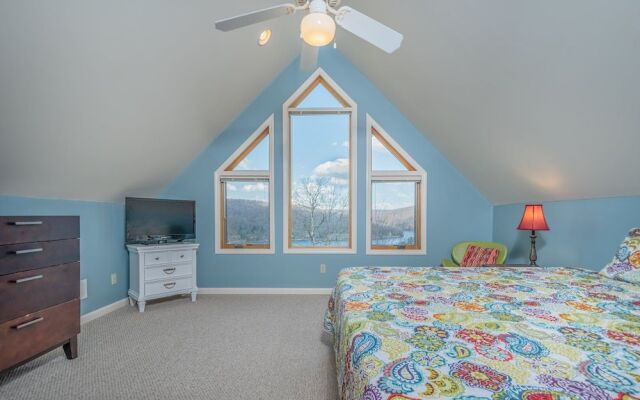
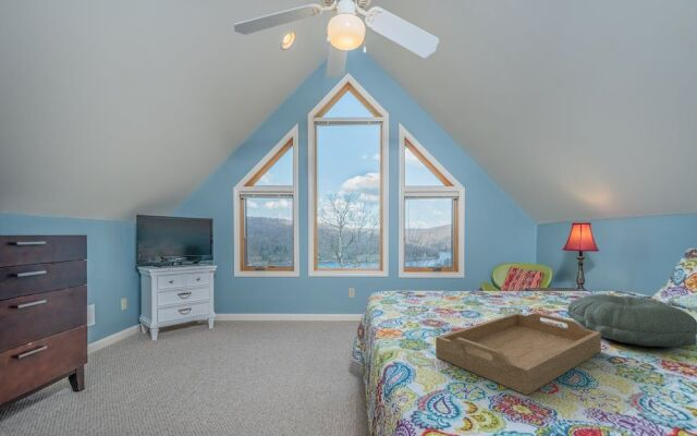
+ pillow (629, 317)
+ serving tray (519, 341)
